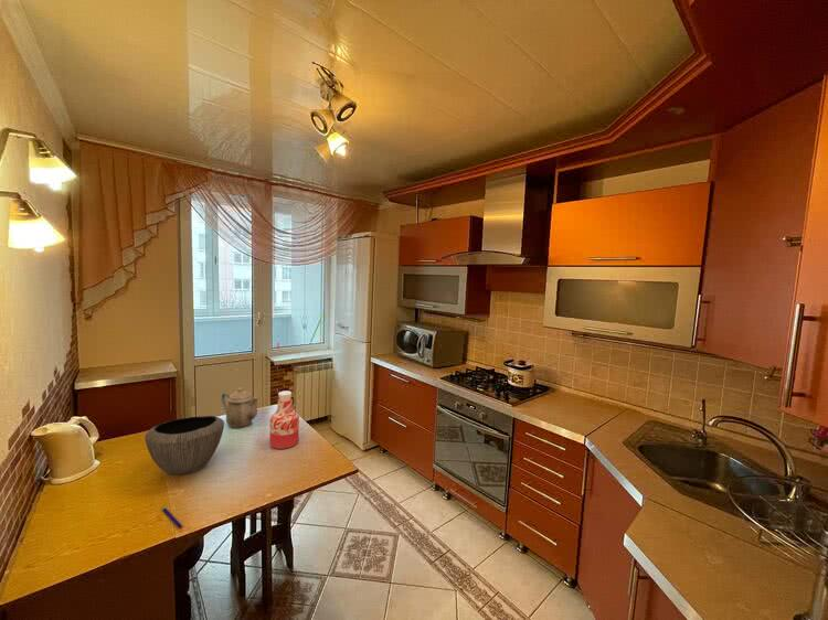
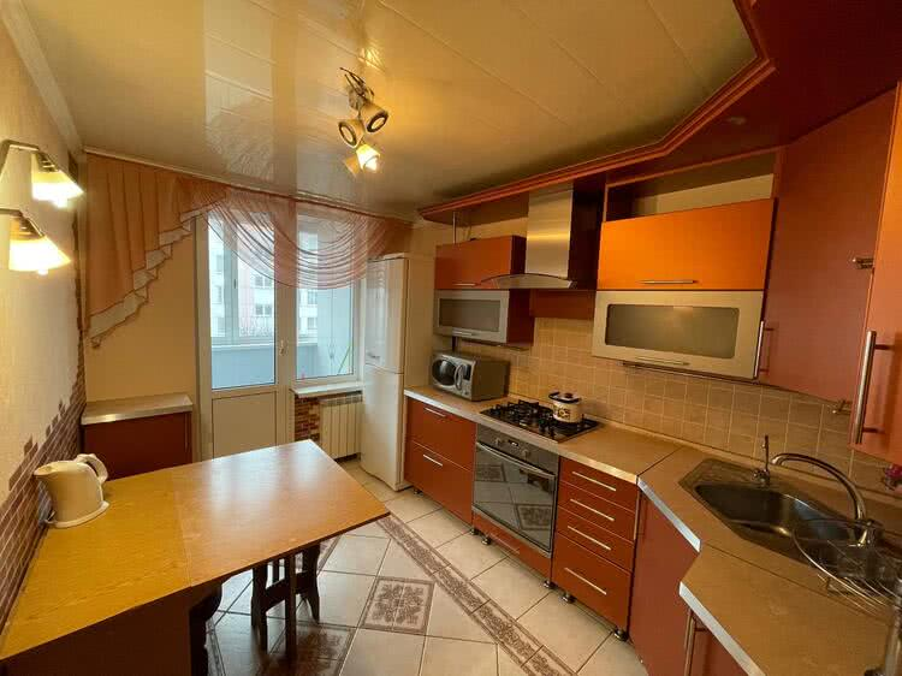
- bottle (284, 417)
- teapot (240, 405)
- bowl (187, 445)
- pen (171, 516)
